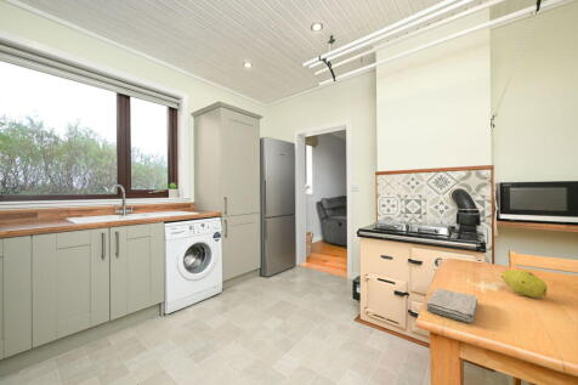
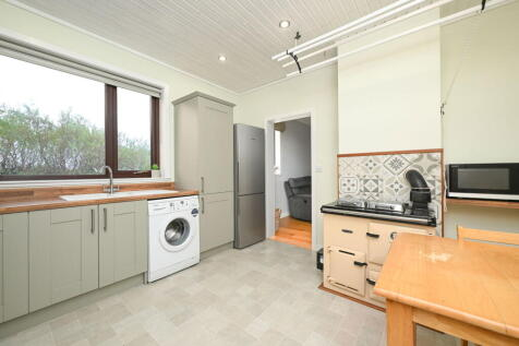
- washcloth (452, 302)
- fruit (522, 282)
